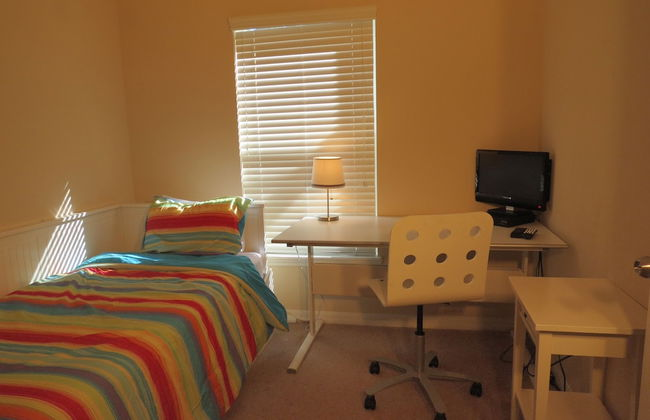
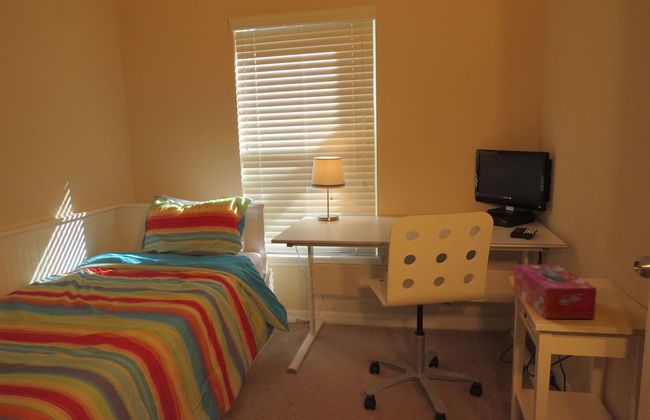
+ tissue box (551, 289)
